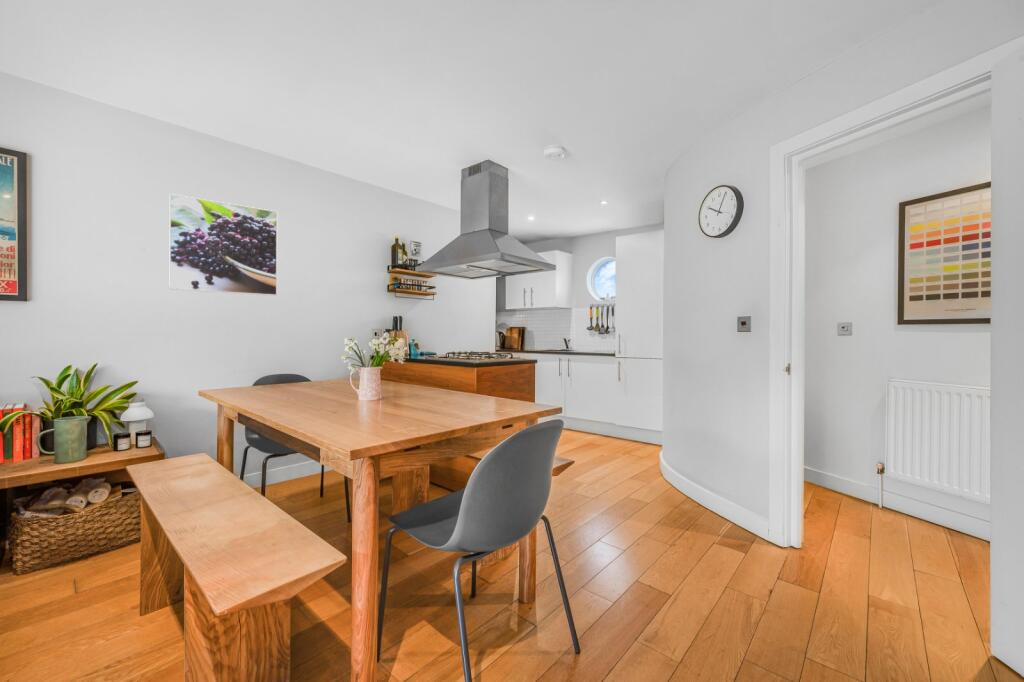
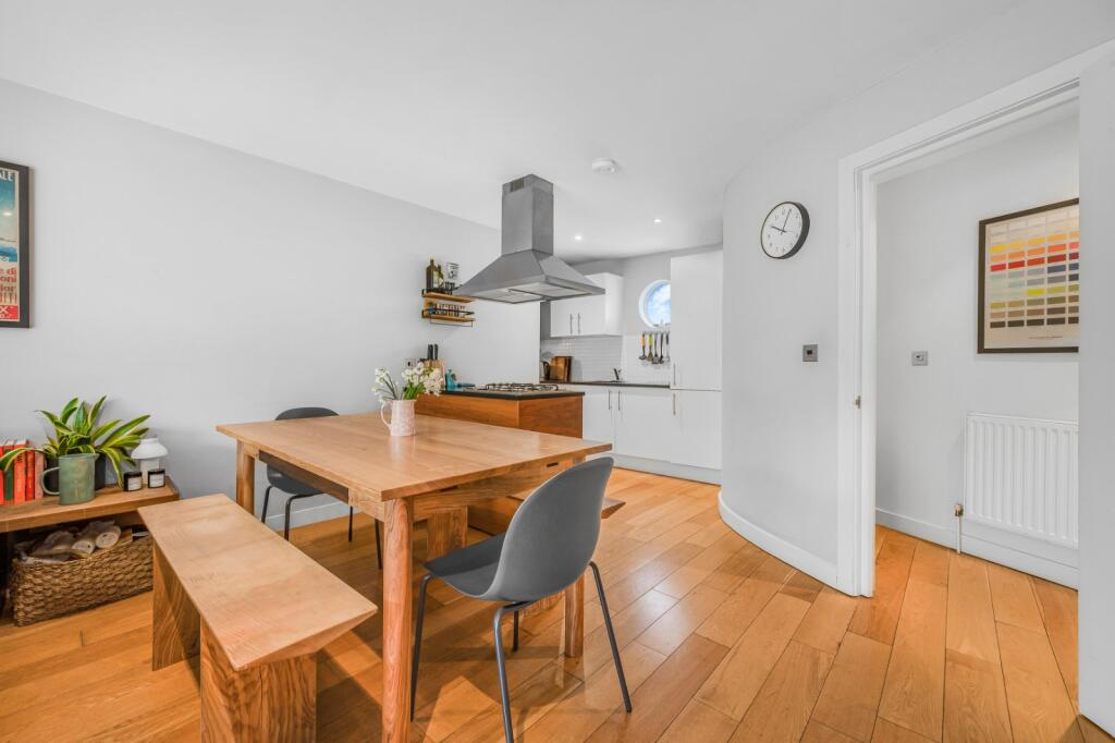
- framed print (226, 248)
